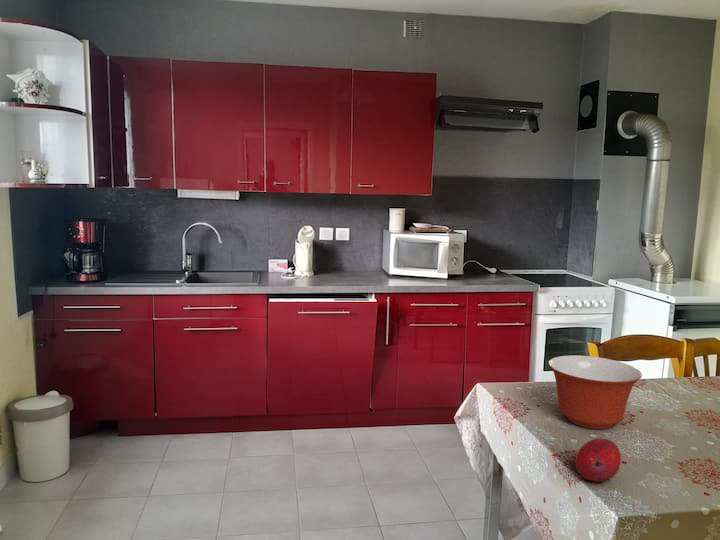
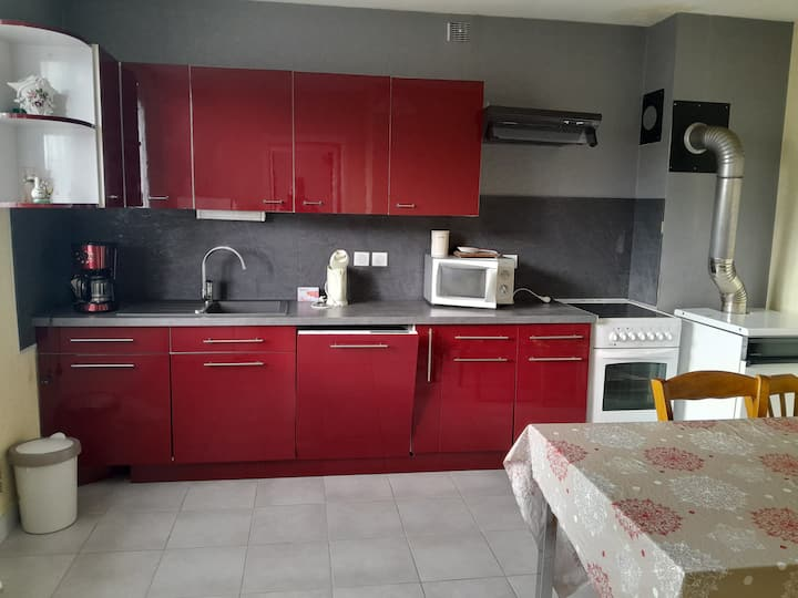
- mixing bowl (591, 393)
- fruit (597, 457)
